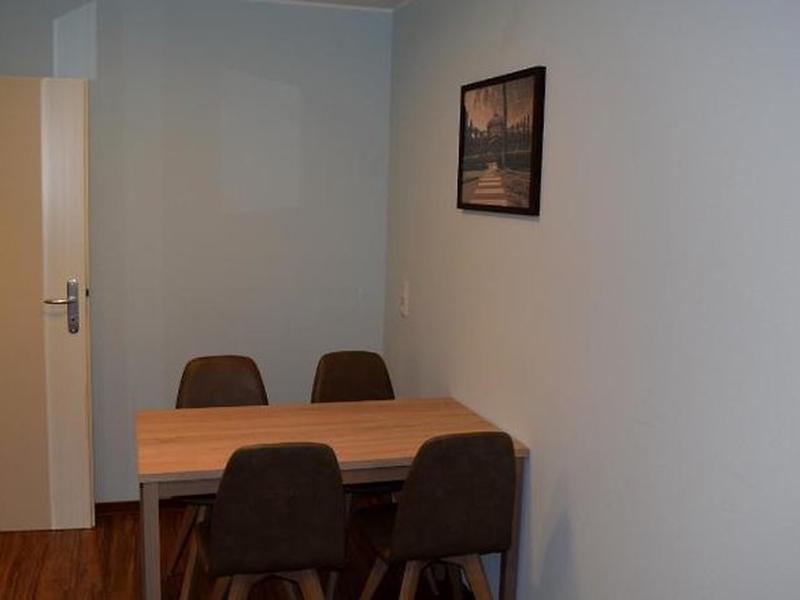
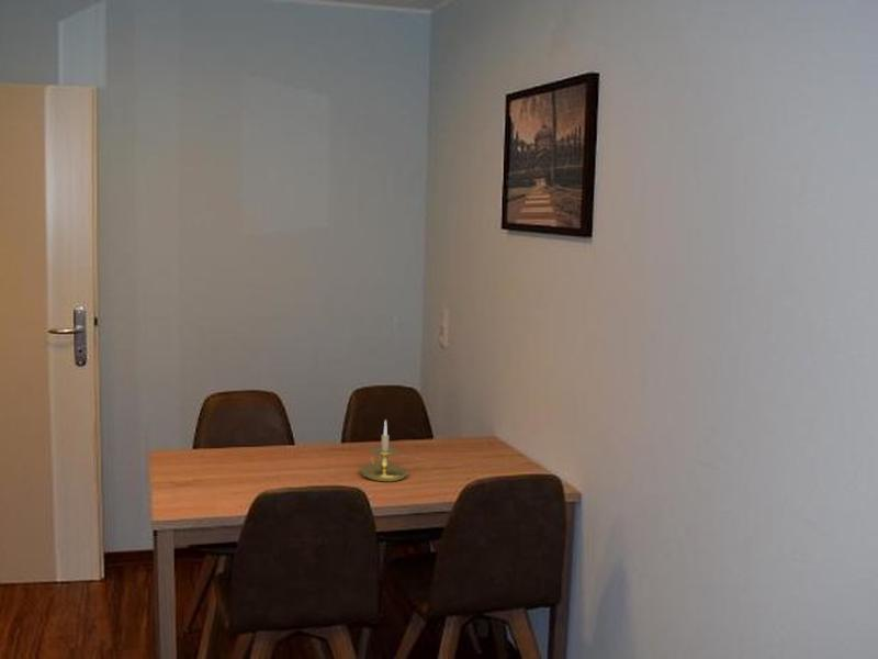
+ candle holder (383, 447)
